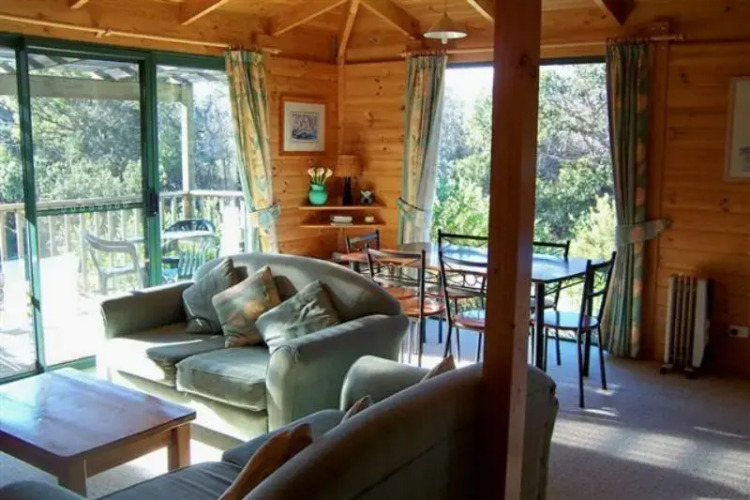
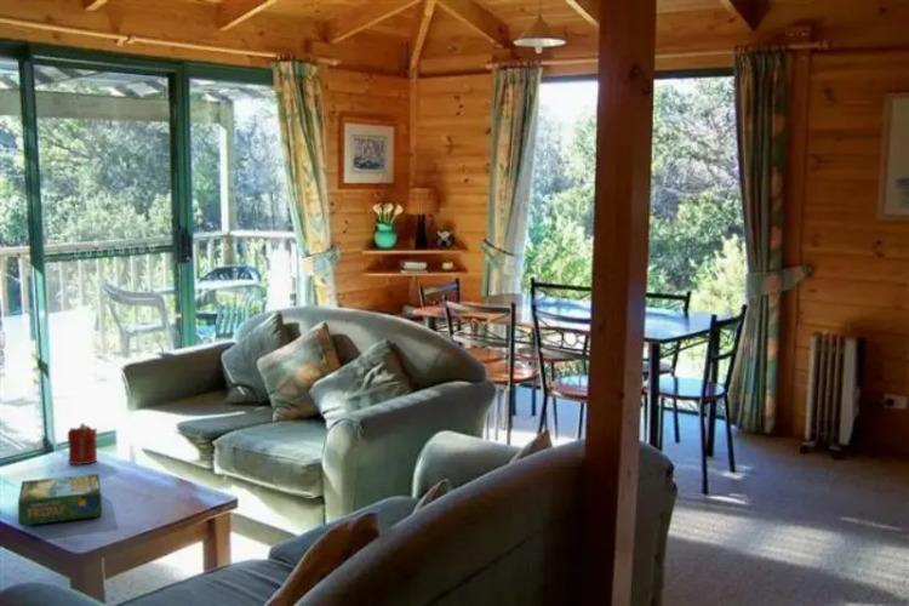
+ board game (61, 497)
+ candle (81, 441)
